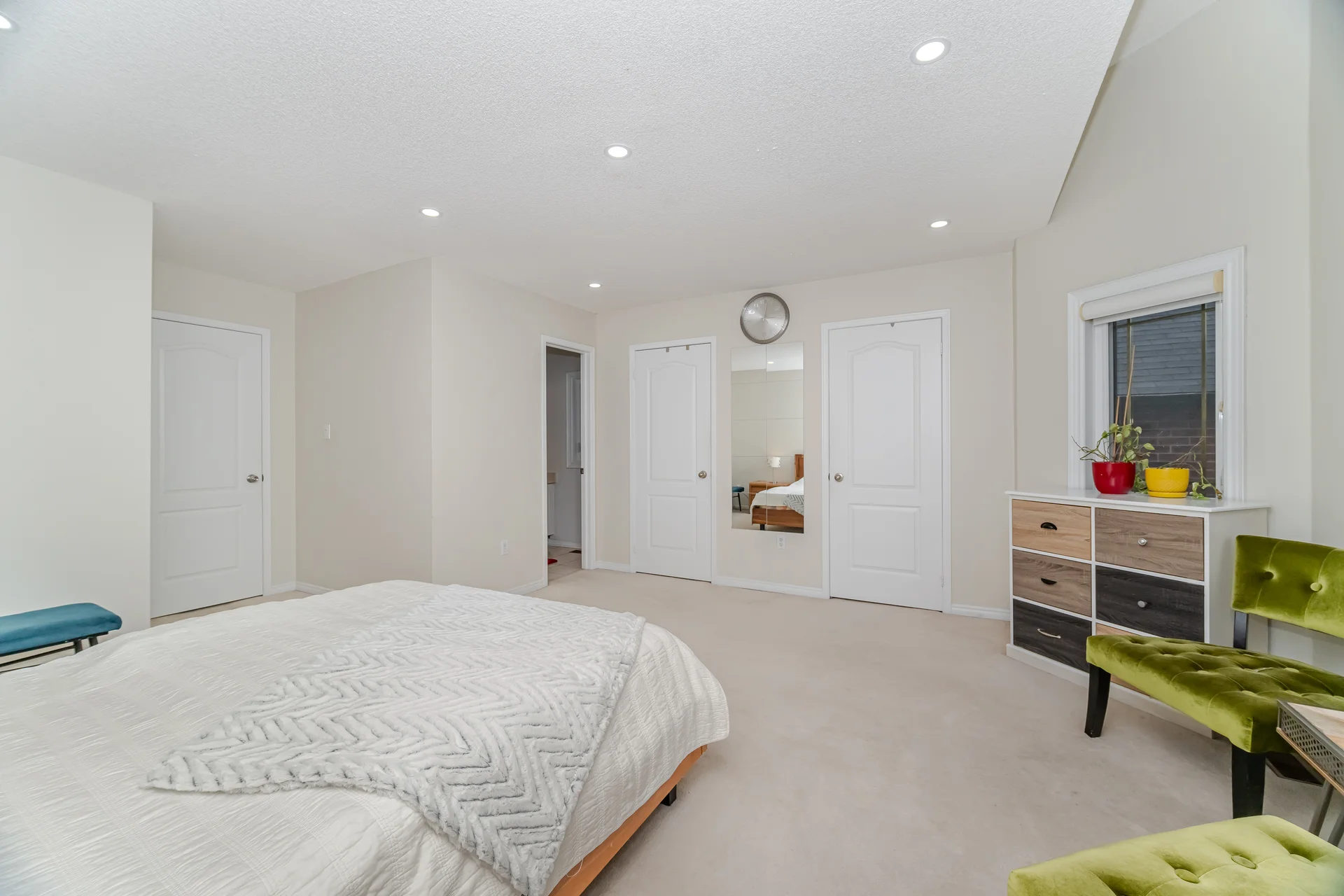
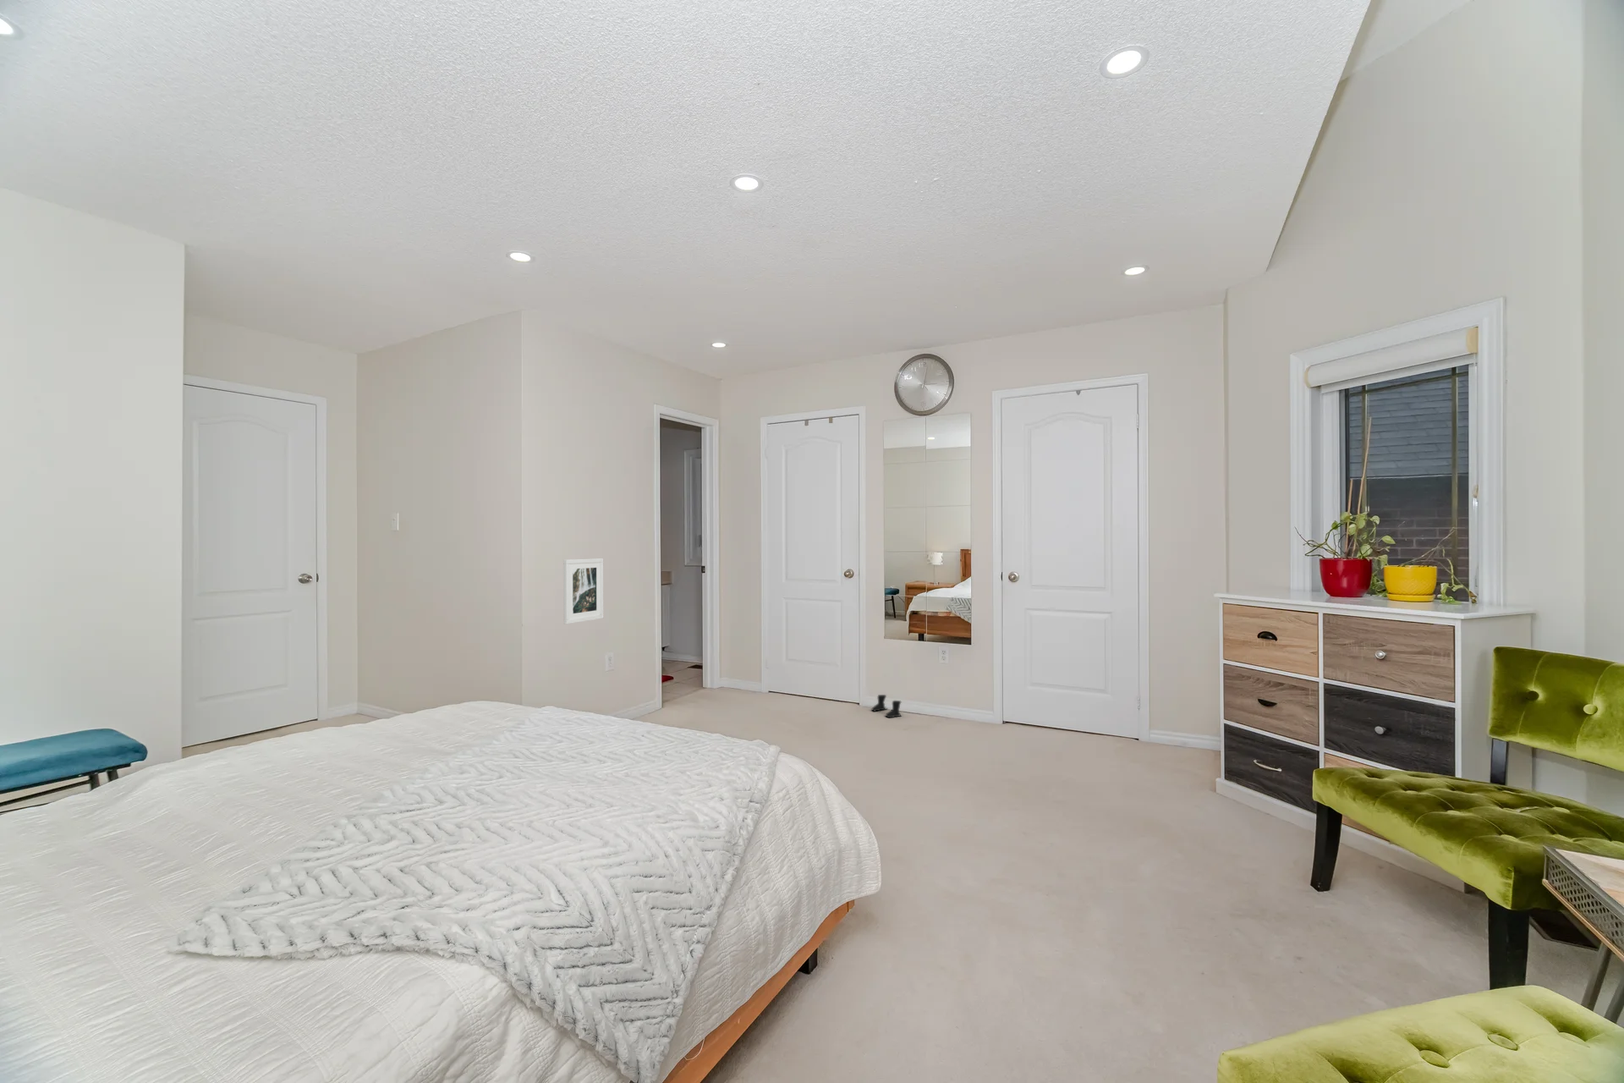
+ boots (884, 705)
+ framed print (584, 590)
